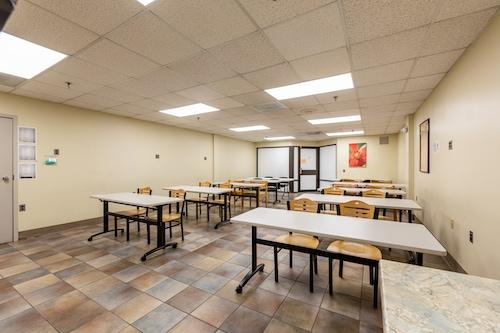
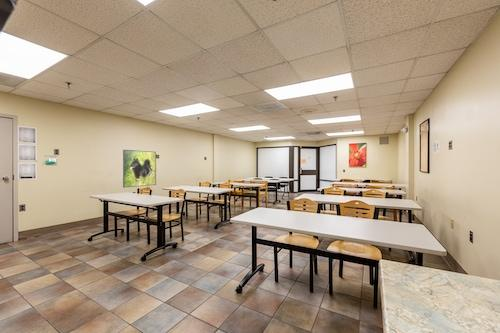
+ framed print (140, 168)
